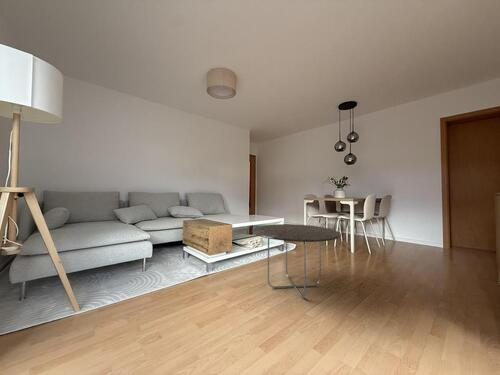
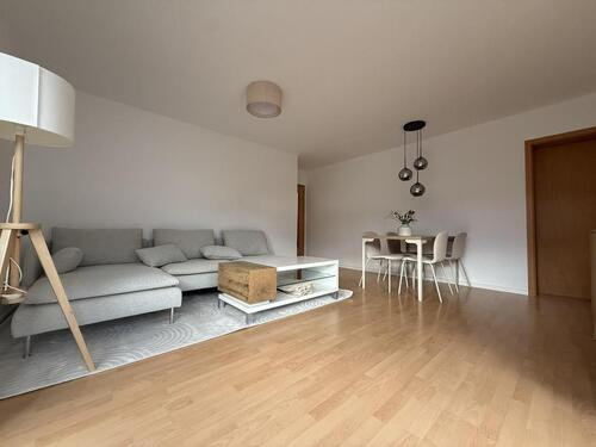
- side table (286, 258)
